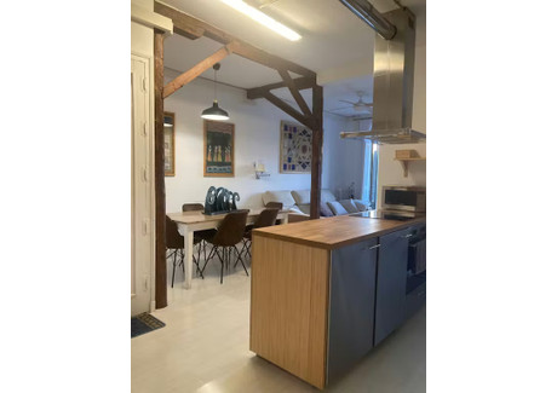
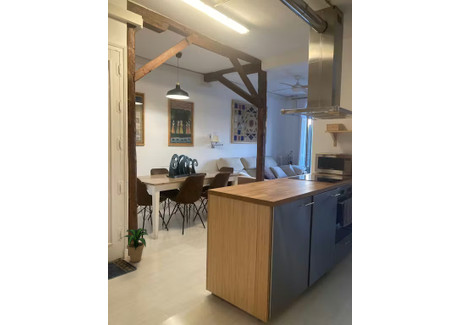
+ potted plant (135, 245)
